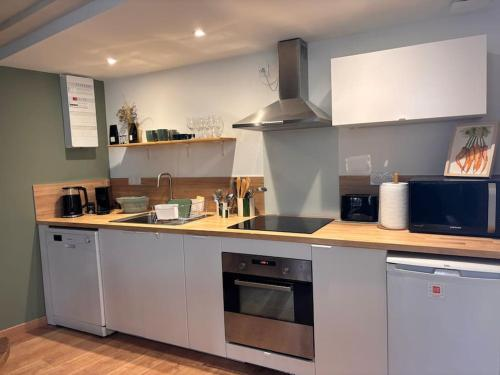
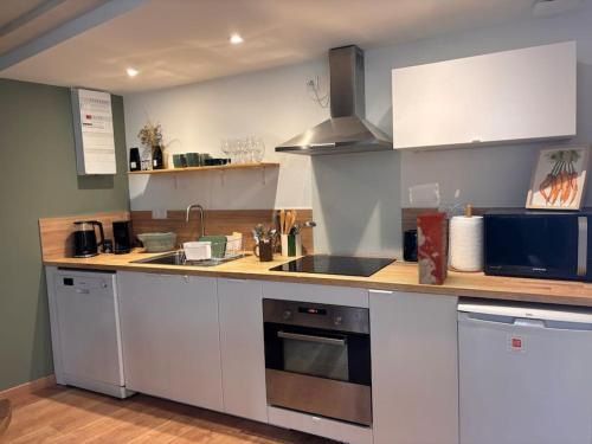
+ cereal box (432, 246)
+ cup (264, 251)
